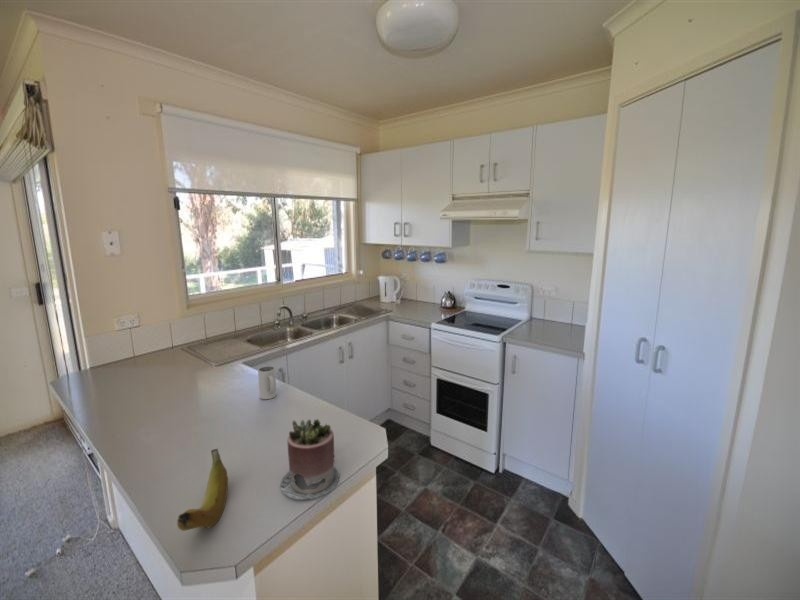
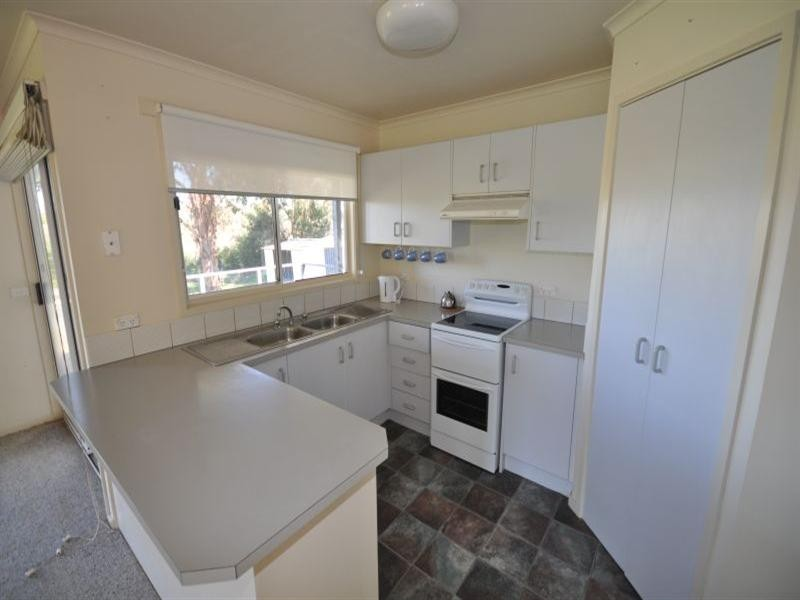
- fruit (205, 496)
- mug (268, 383)
- succulent planter (309, 451)
